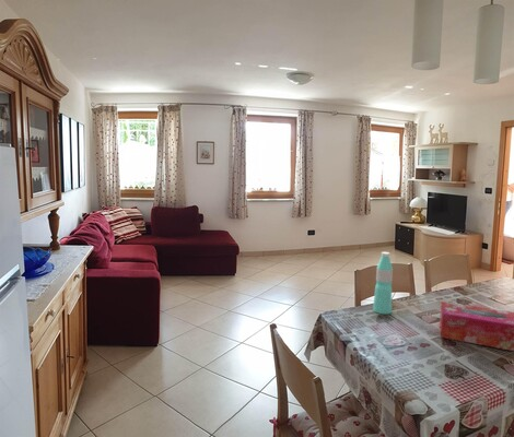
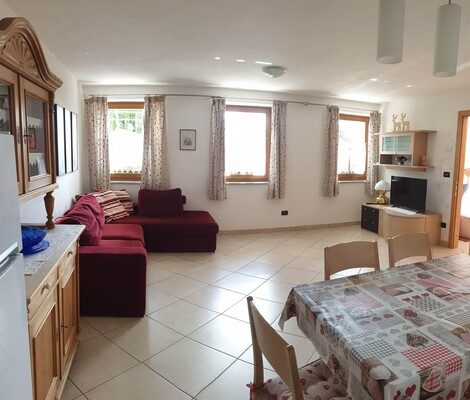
- water bottle (384, 282)
- tissue box (481, 324)
